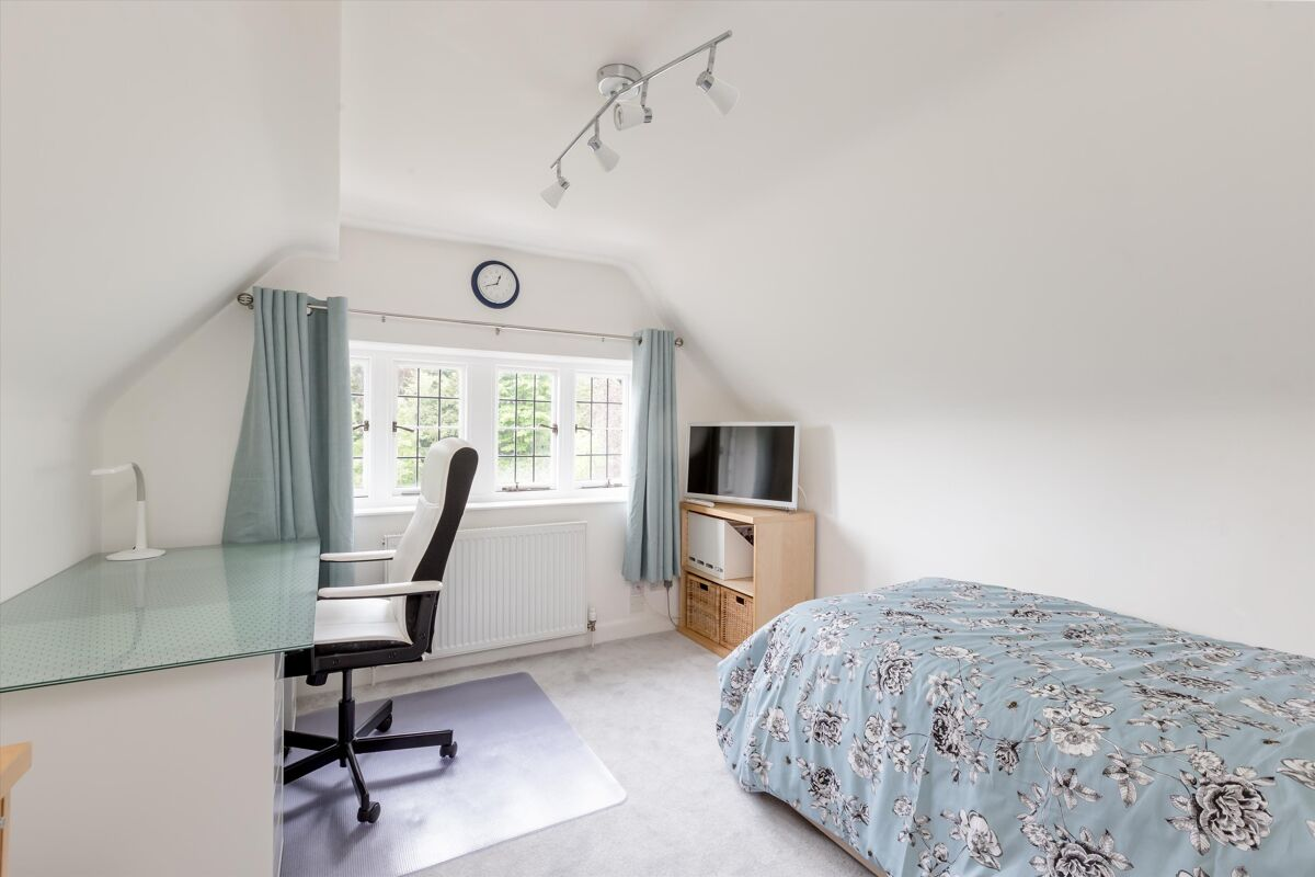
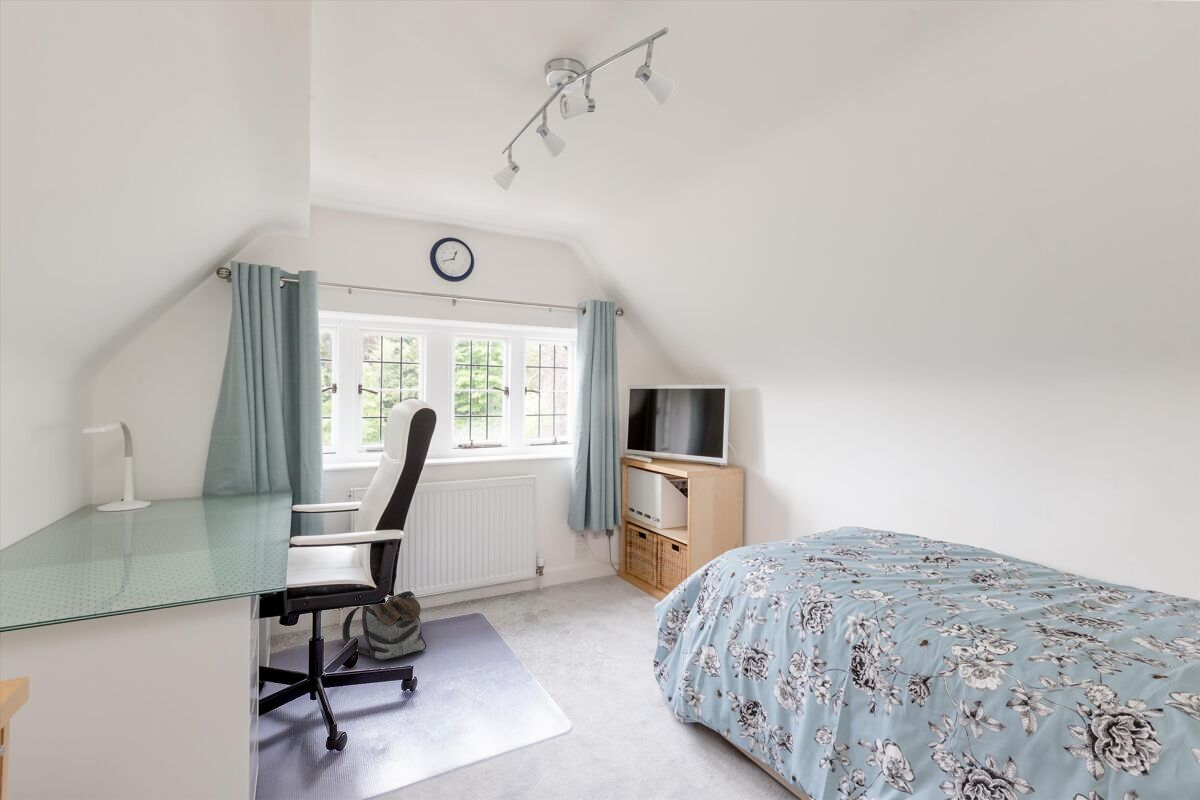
+ backpack (392, 621)
